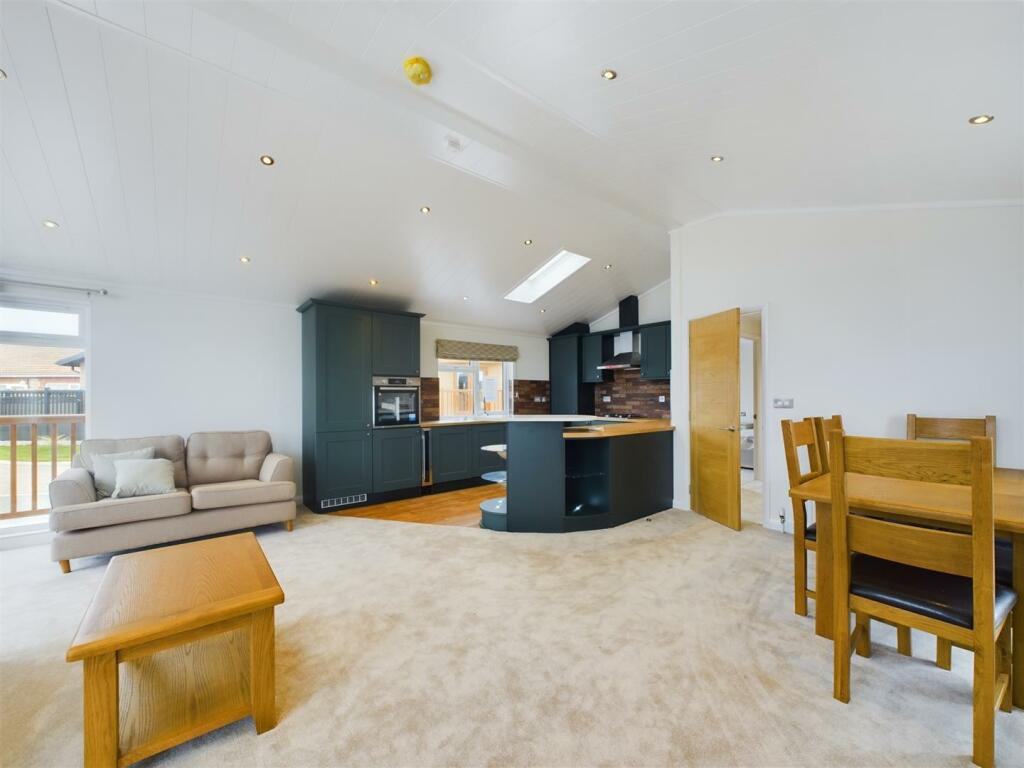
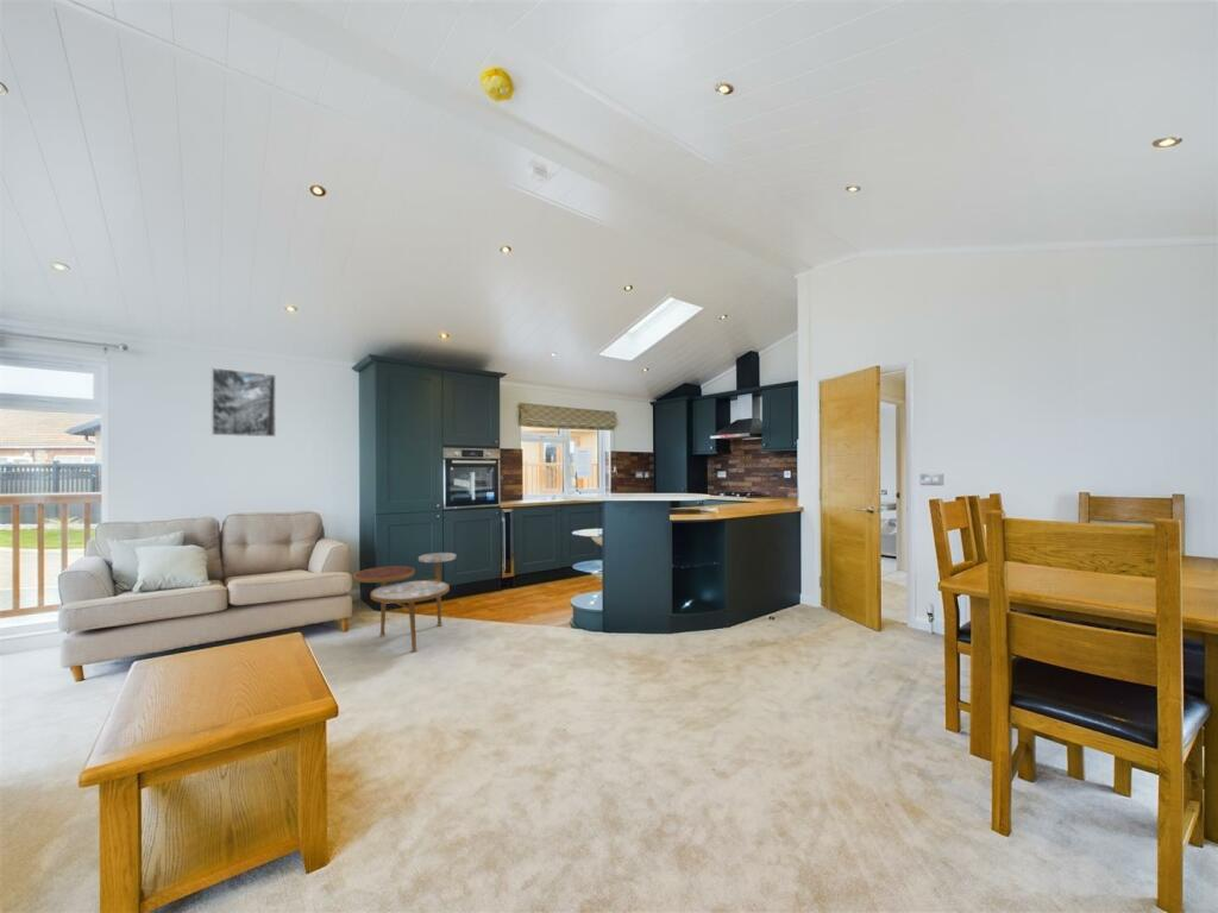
+ side table (415, 600)
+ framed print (244, 403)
